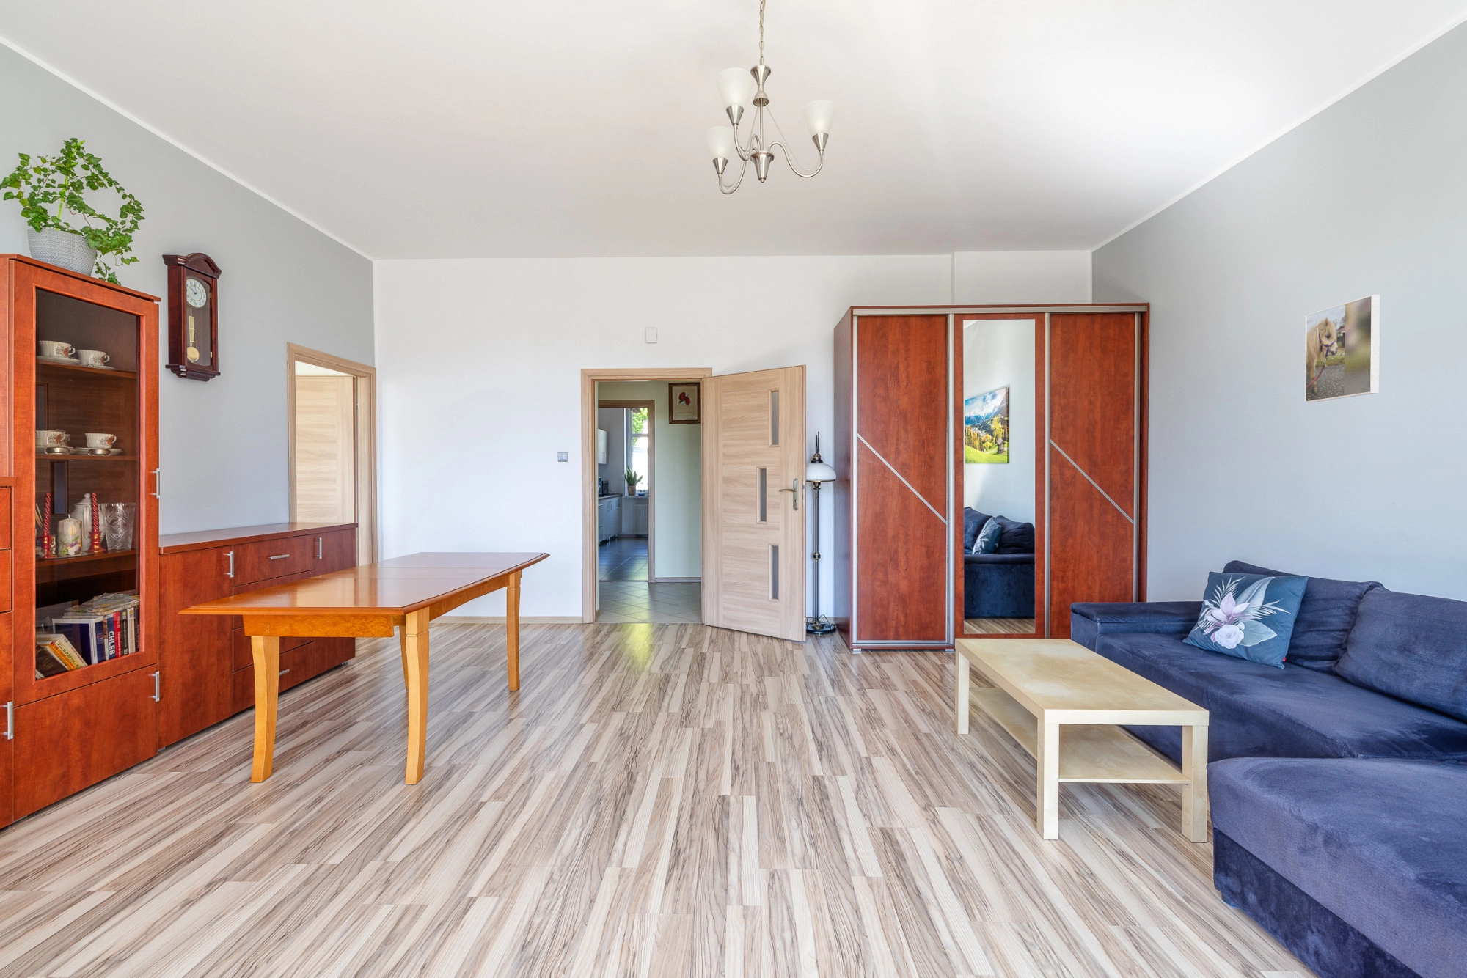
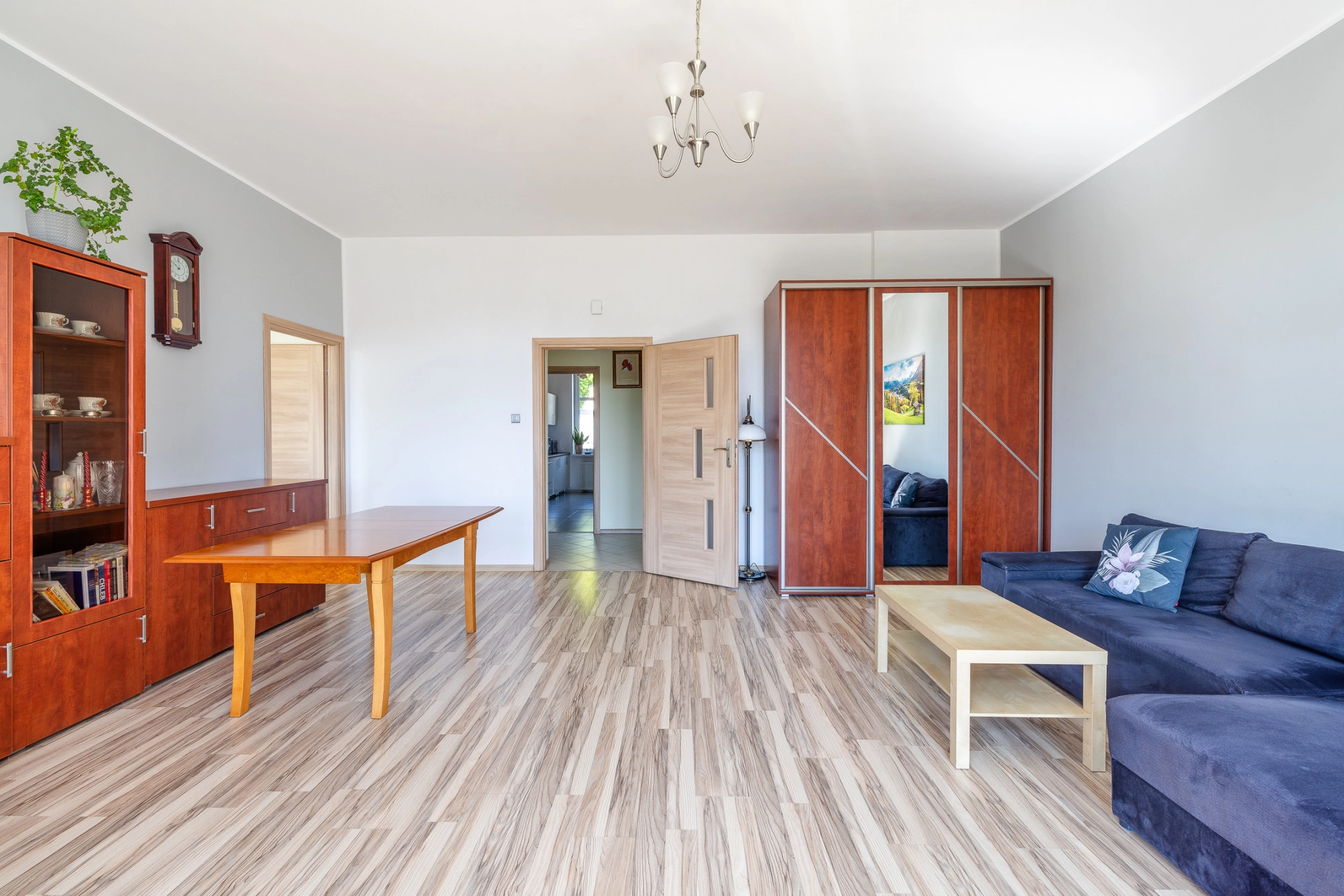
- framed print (1340, 351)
